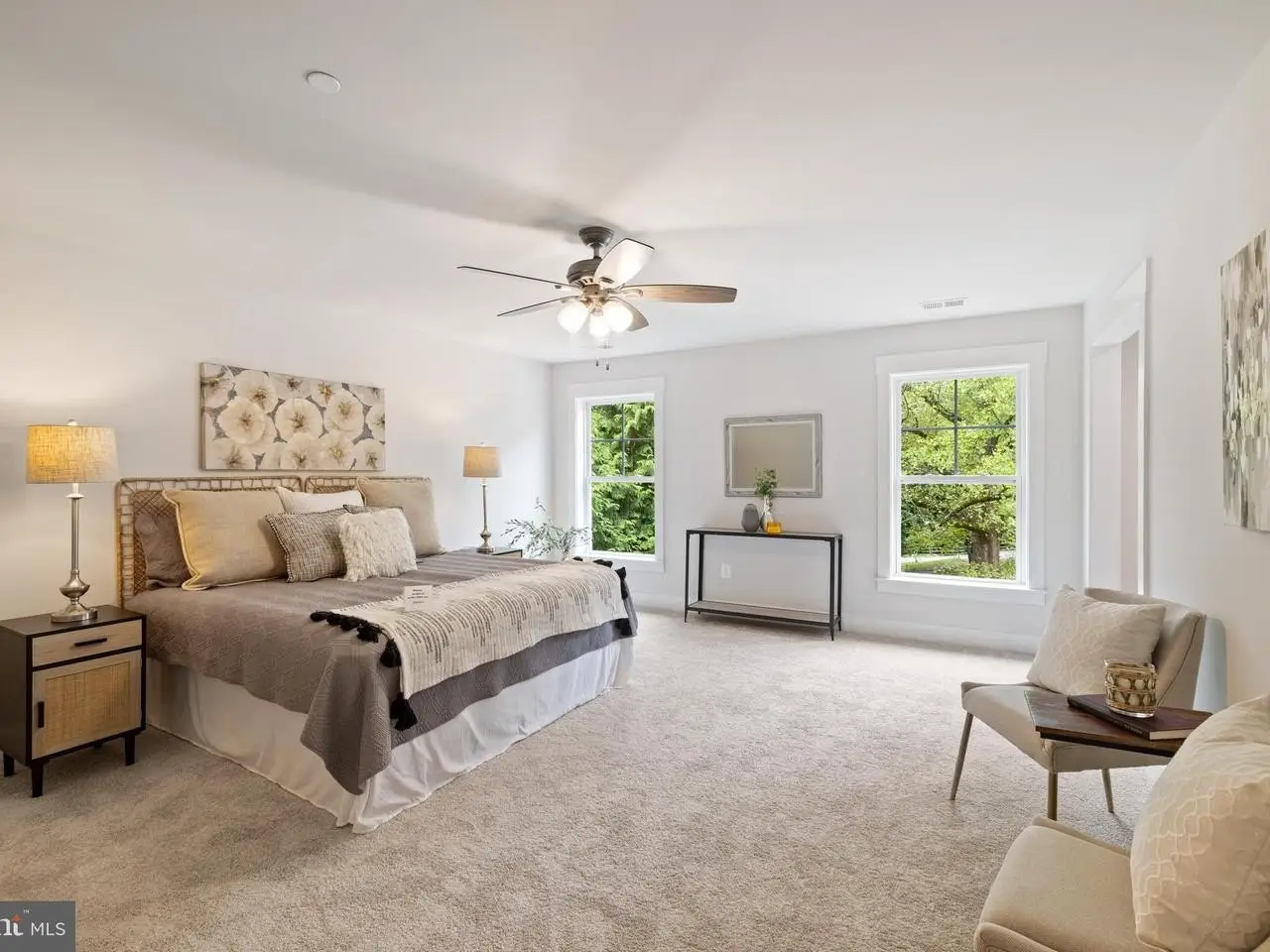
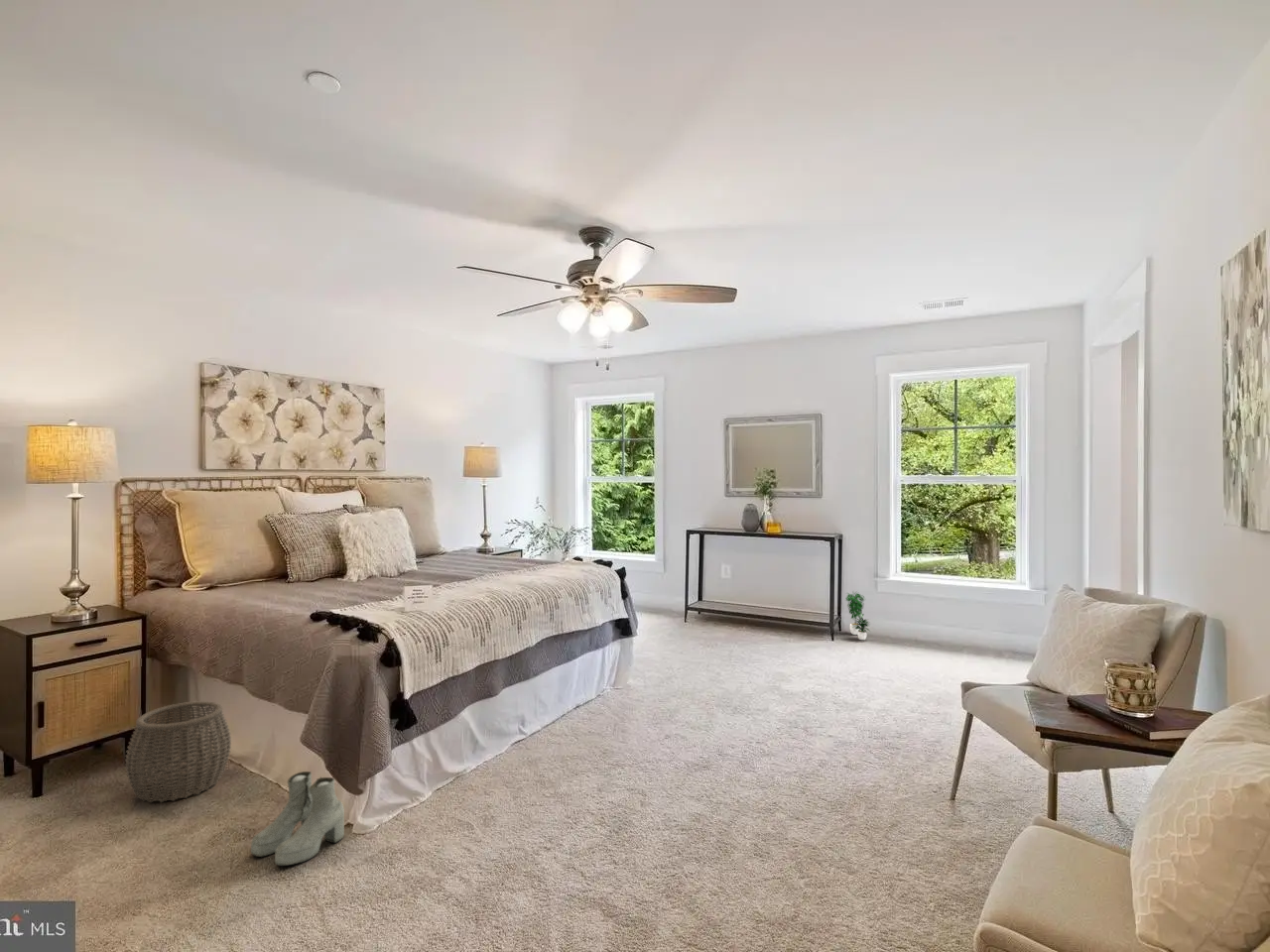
+ woven basket (181, 750)
+ boots (300, 814)
+ potted plant (857, 614)
